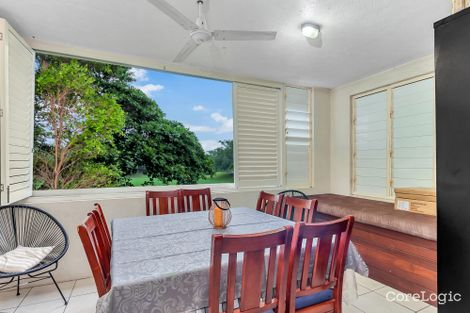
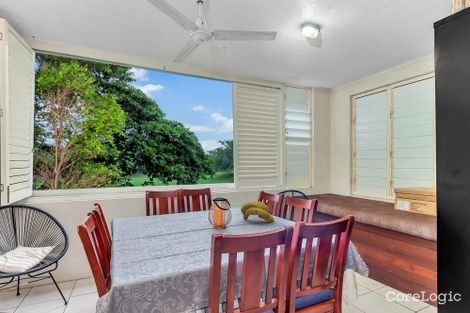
+ banana bunch (257, 211)
